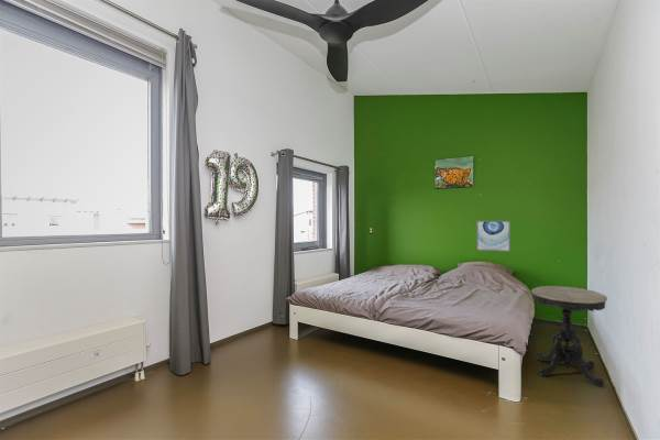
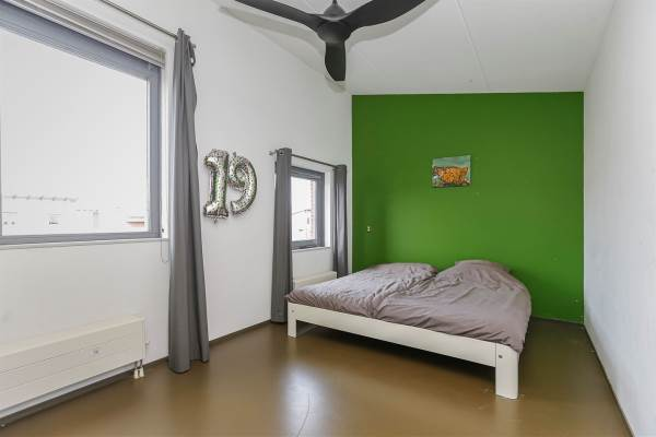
- side table (566, 331)
- wall art (493, 235)
